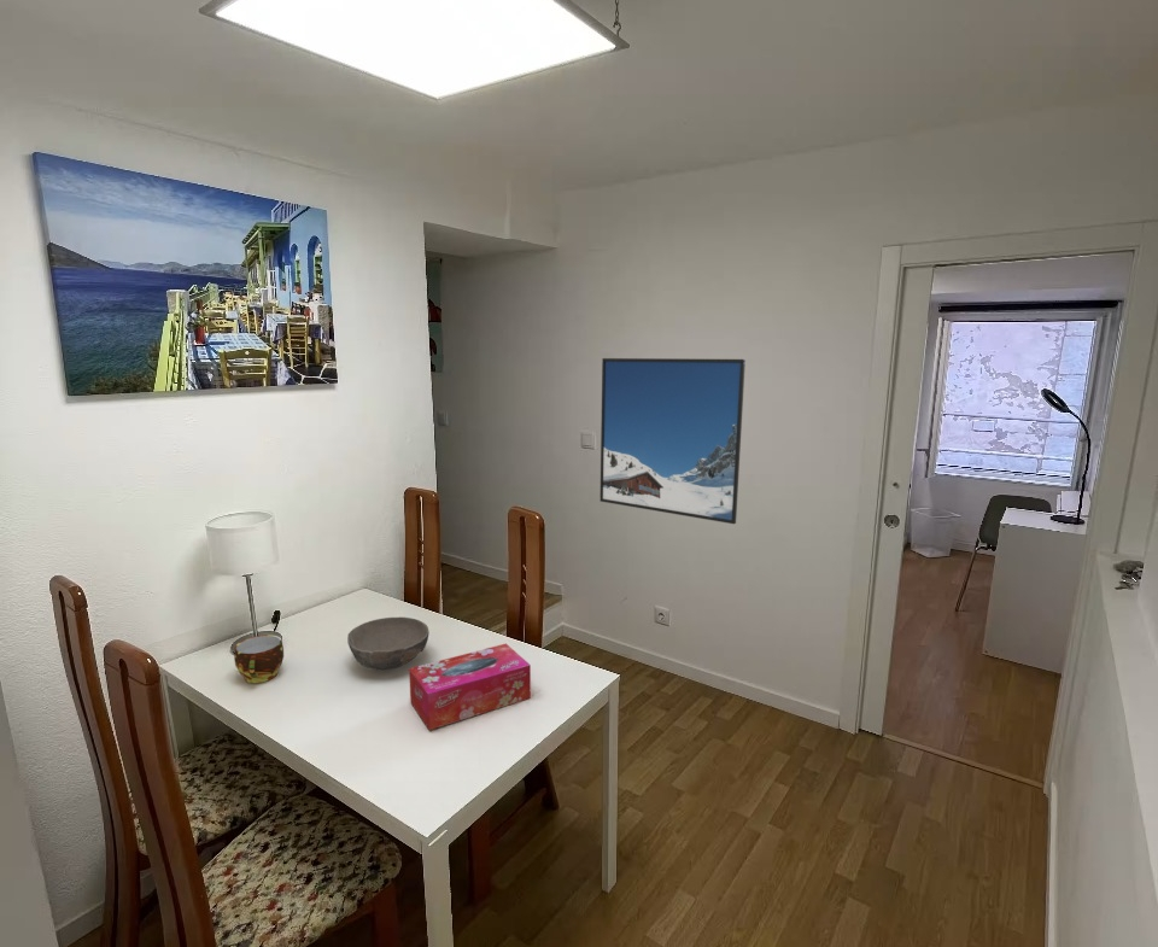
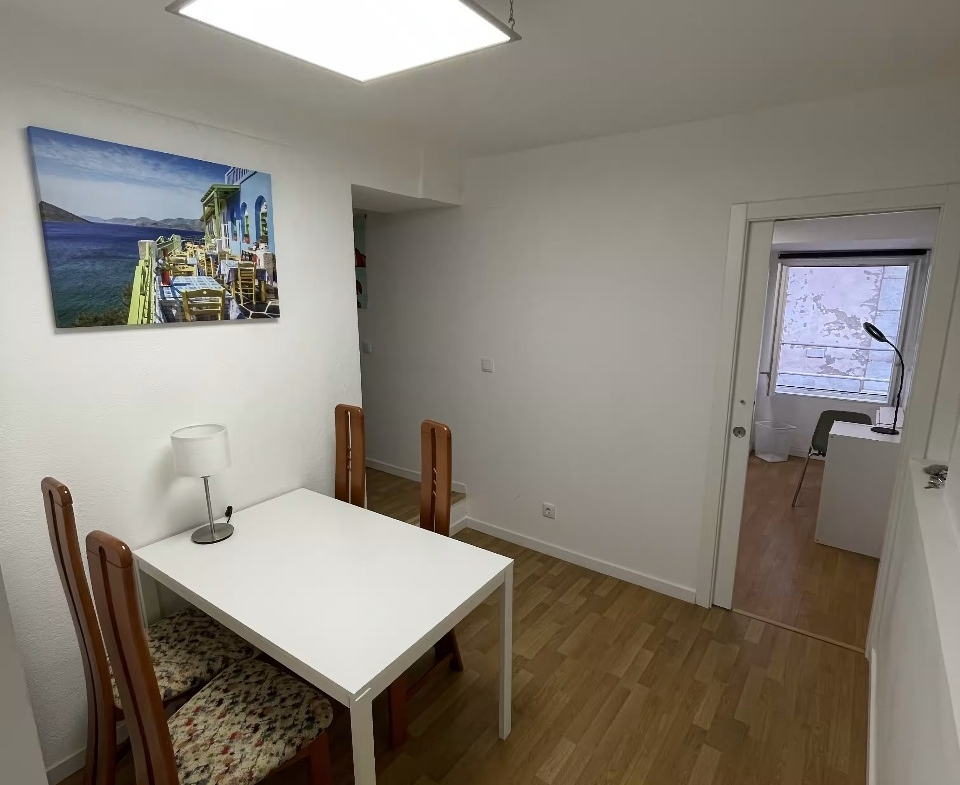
- tissue box (470, 683)
- cup (261, 661)
- bowl (388, 648)
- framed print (666, 437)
